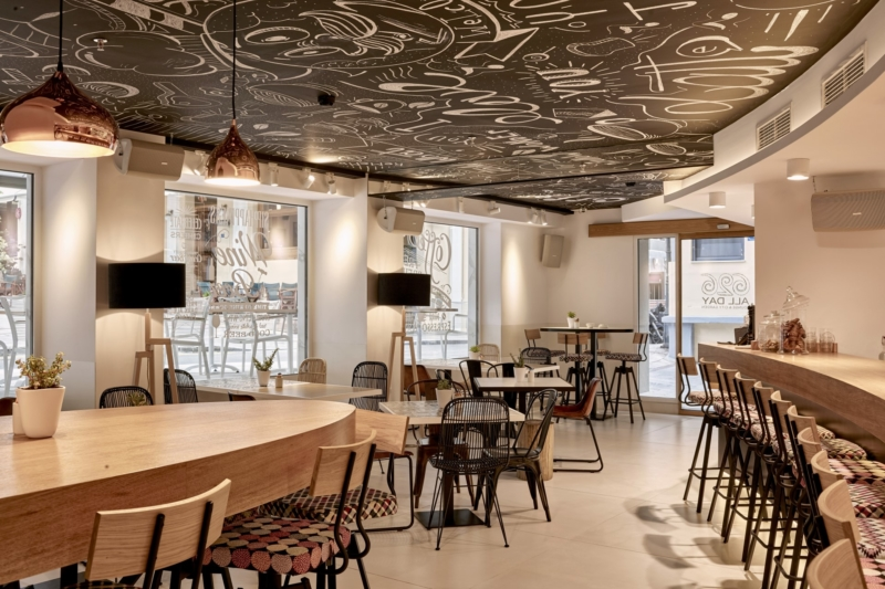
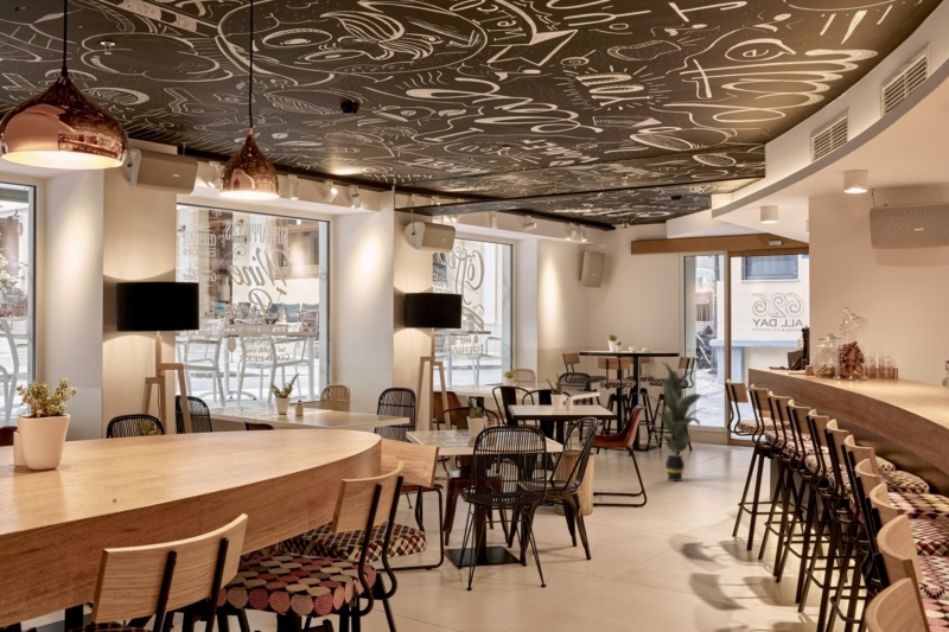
+ indoor plant (673, 420)
